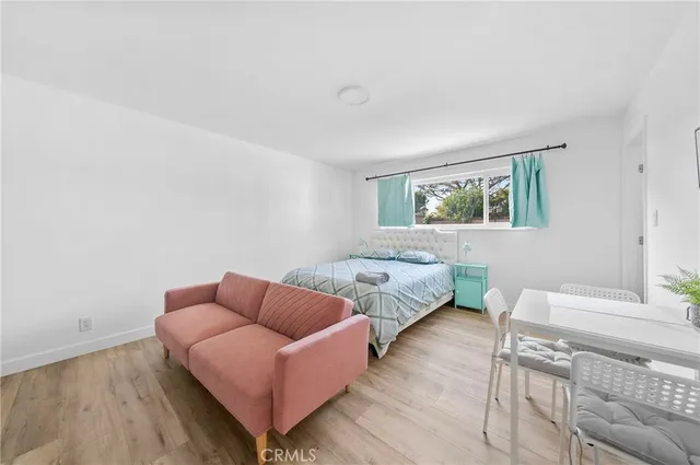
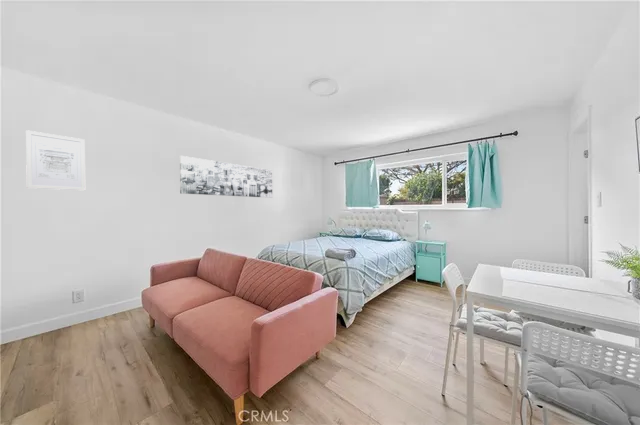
+ wall art (57, 162)
+ wall art (233, 180)
